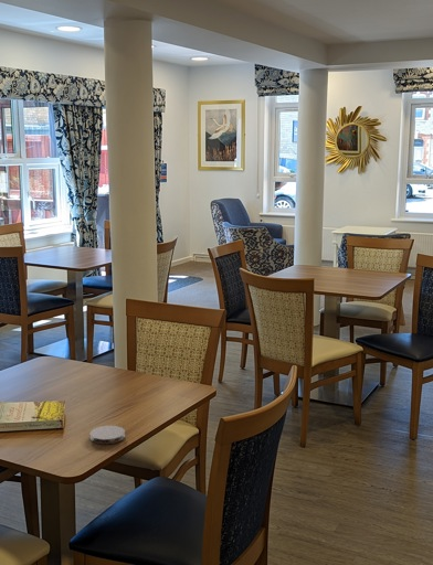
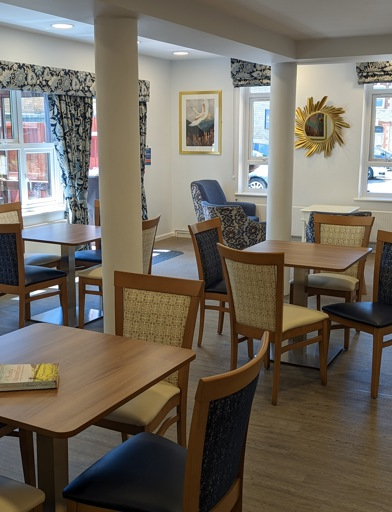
- coaster (107, 434)
